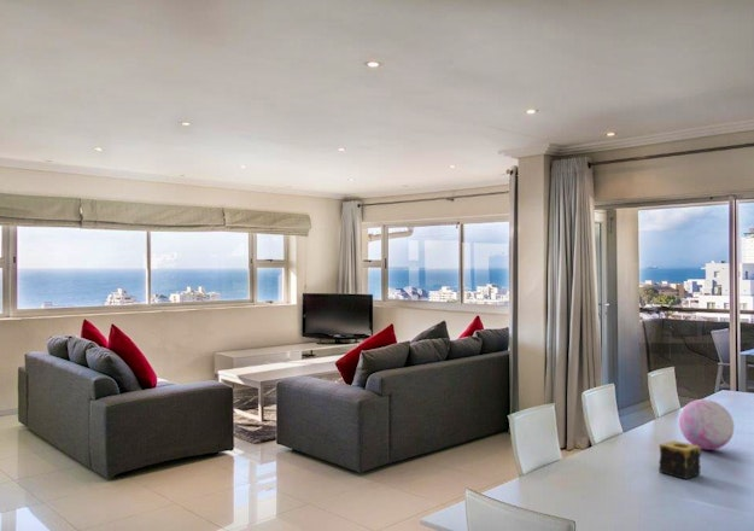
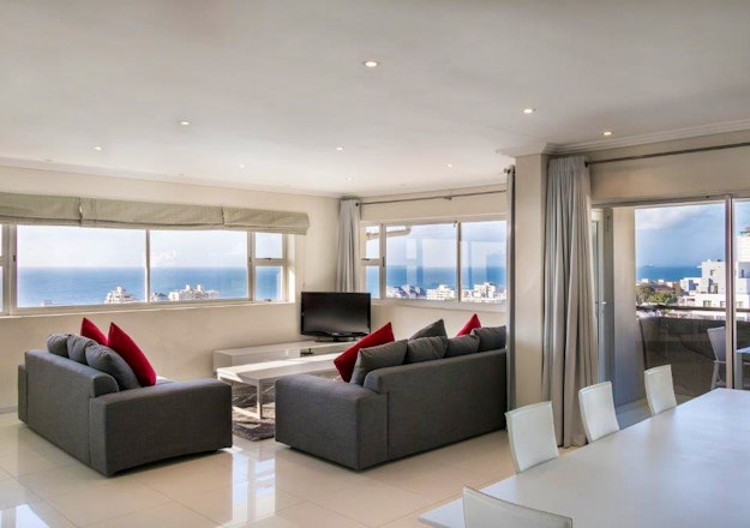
- candle (679, 459)
- decorative orb (706, 424)
